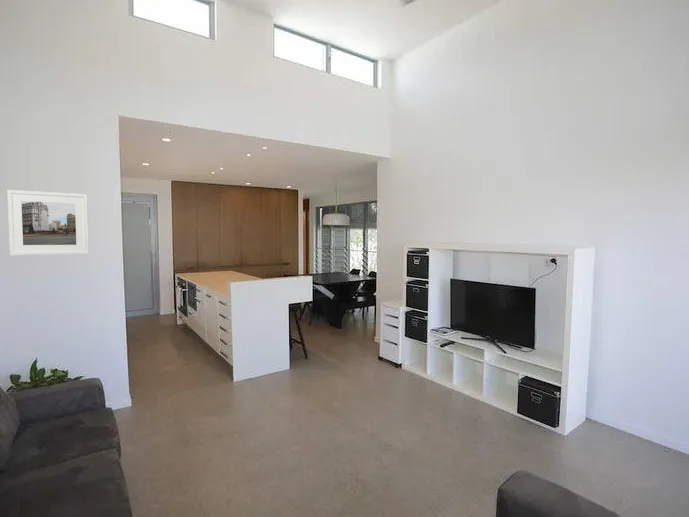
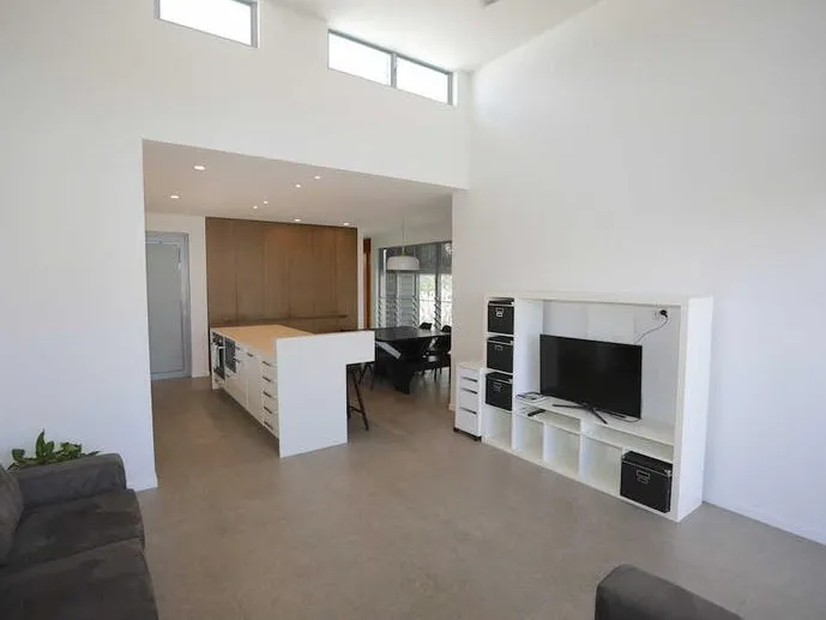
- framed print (49, 223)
